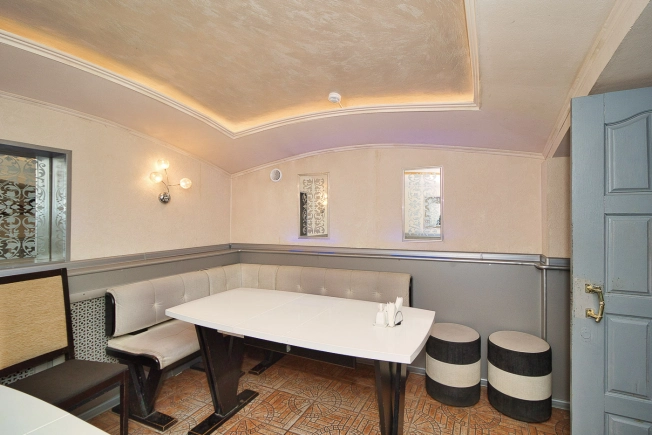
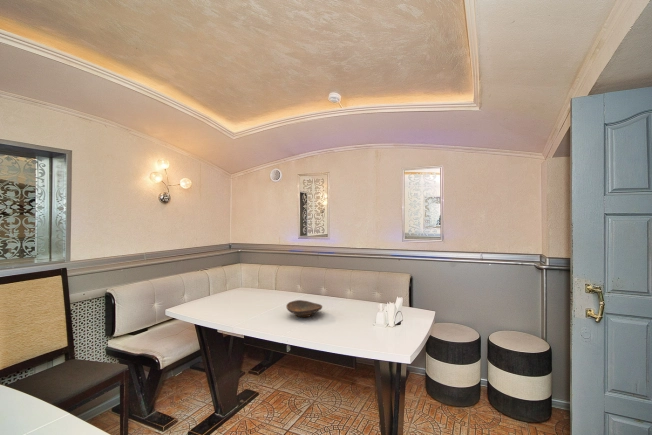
+ decorative bowl (304, 309)
